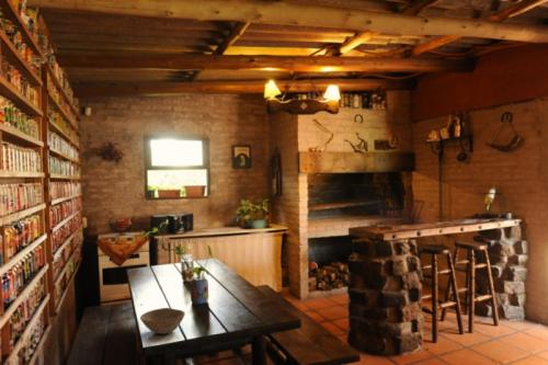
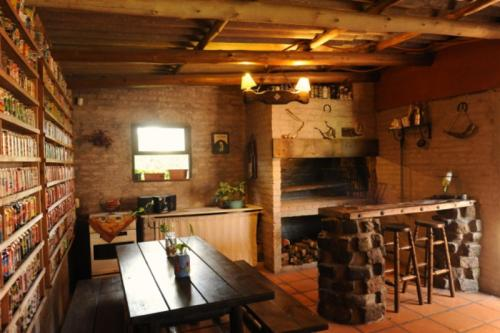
- bowl (163, 322)
